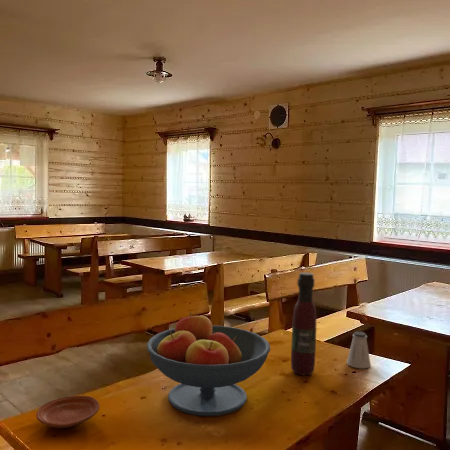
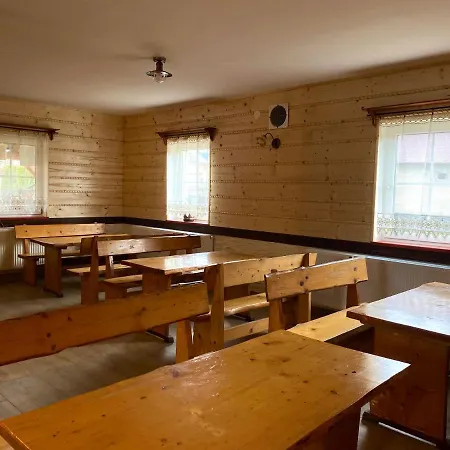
- wine bottle (304, 323)
- plate (68, 414)
- saltshaker (359, 348)
- fruit bowl (208, 360)
